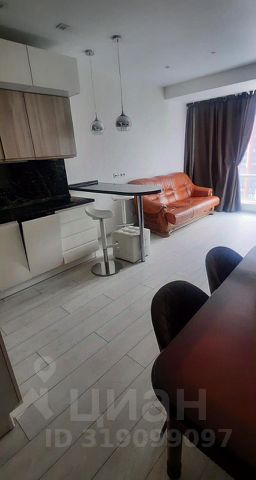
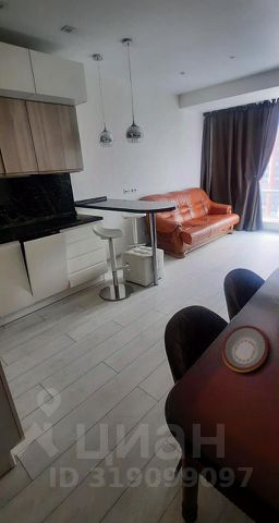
+ plate (244, 348)
